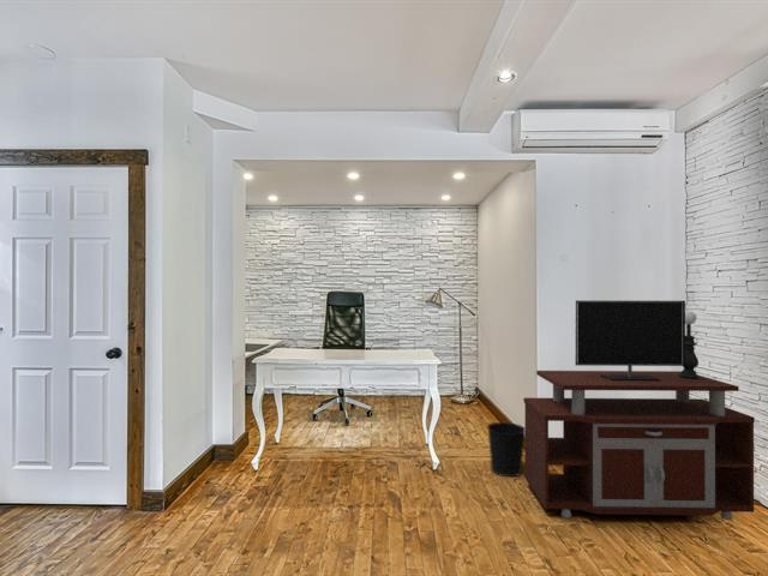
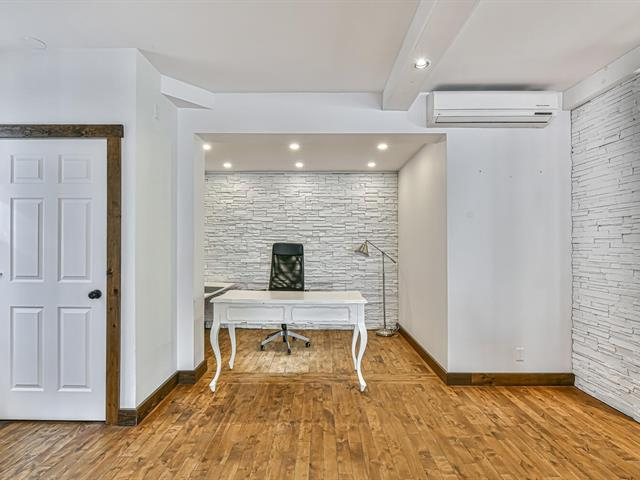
- table lamp (689, 343)
- tv stand (630, 401)
- wastebasket (505, 449)
